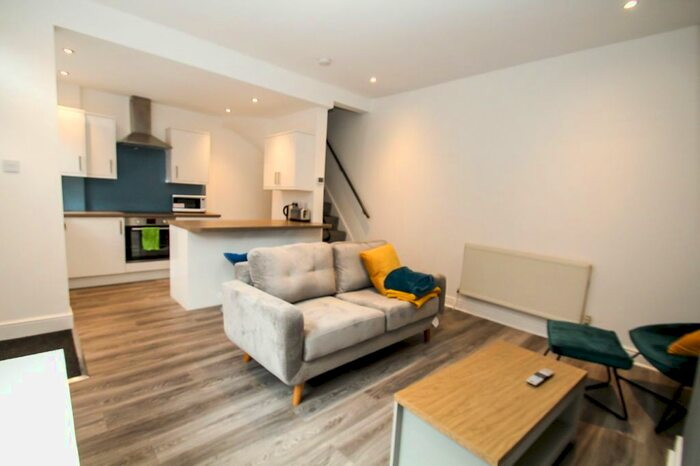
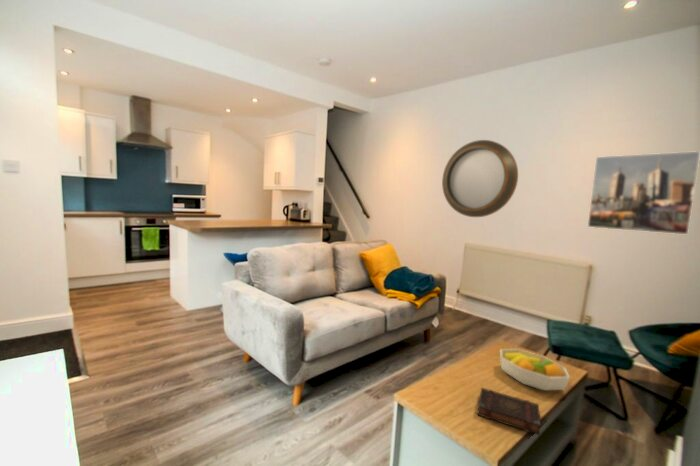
+ home mirror (475, 178)
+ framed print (638, 192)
+ book (508, 408)
+ fruit bowl (531, 366)
